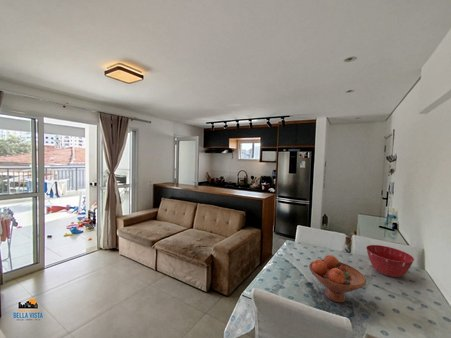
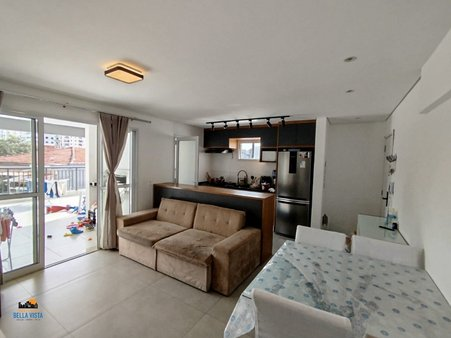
- mixing bowl (388, 262)
- fruit bowl (335, 279)
